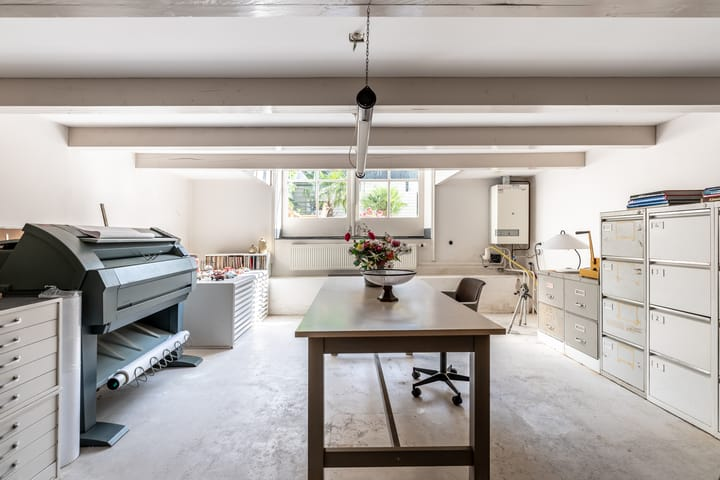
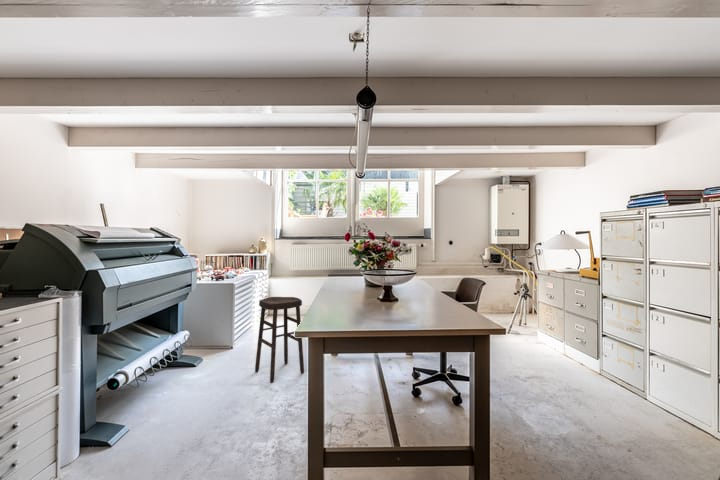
+ stool (279, 335)
